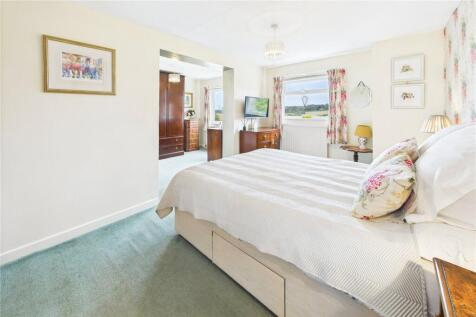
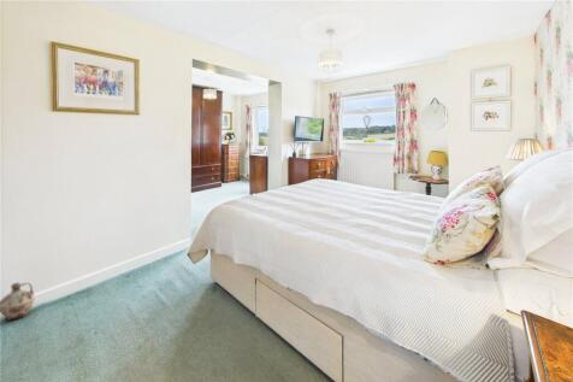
+ ceramic jug (16, 299)
